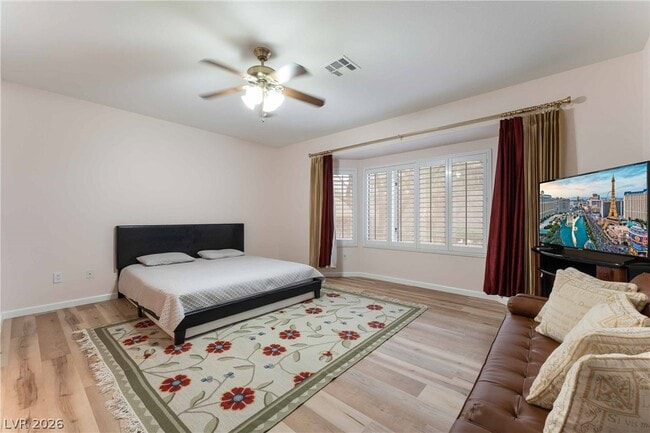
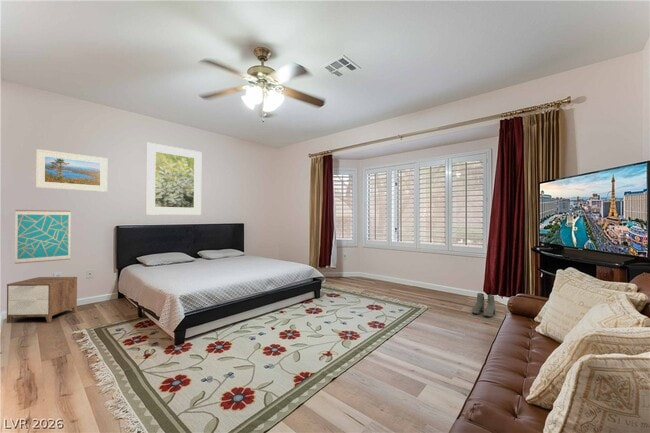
+ nightstand (43, 298)
+ wall art (44, 235)
+ boots (483, 304)
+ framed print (74, 171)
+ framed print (175, 181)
